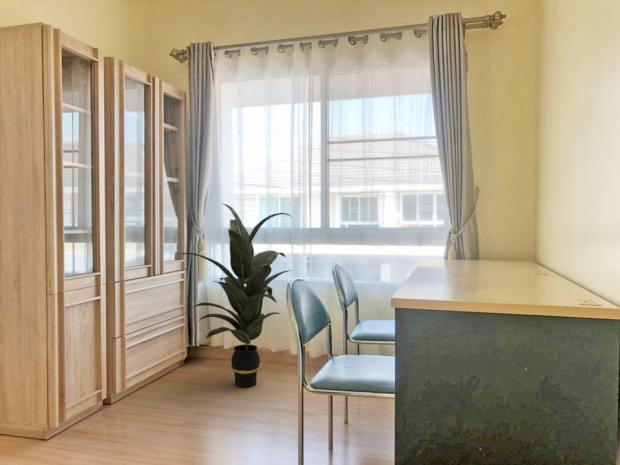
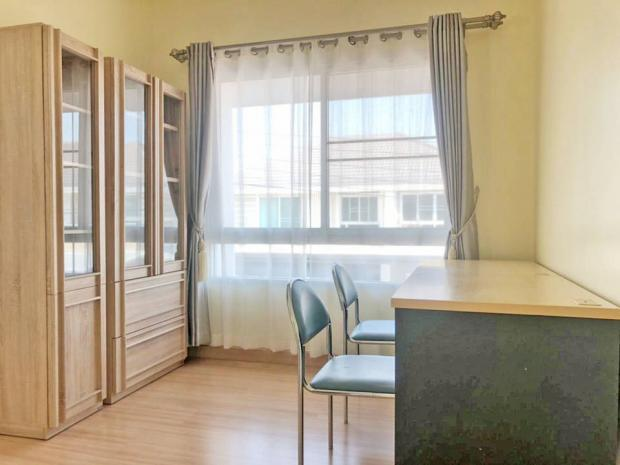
- indoor plant (241, 293)
